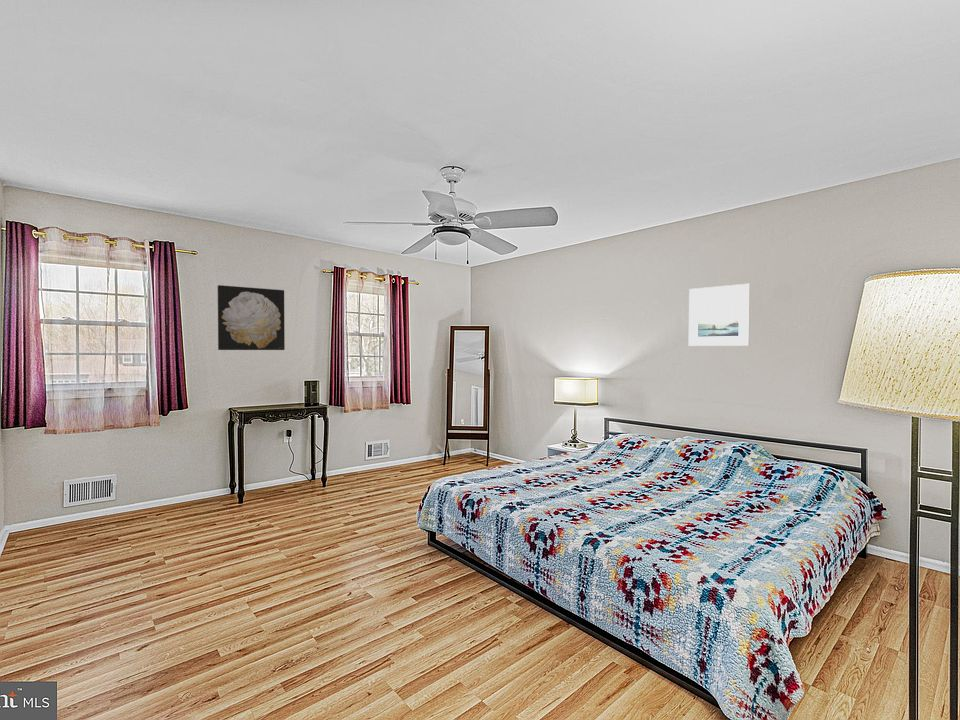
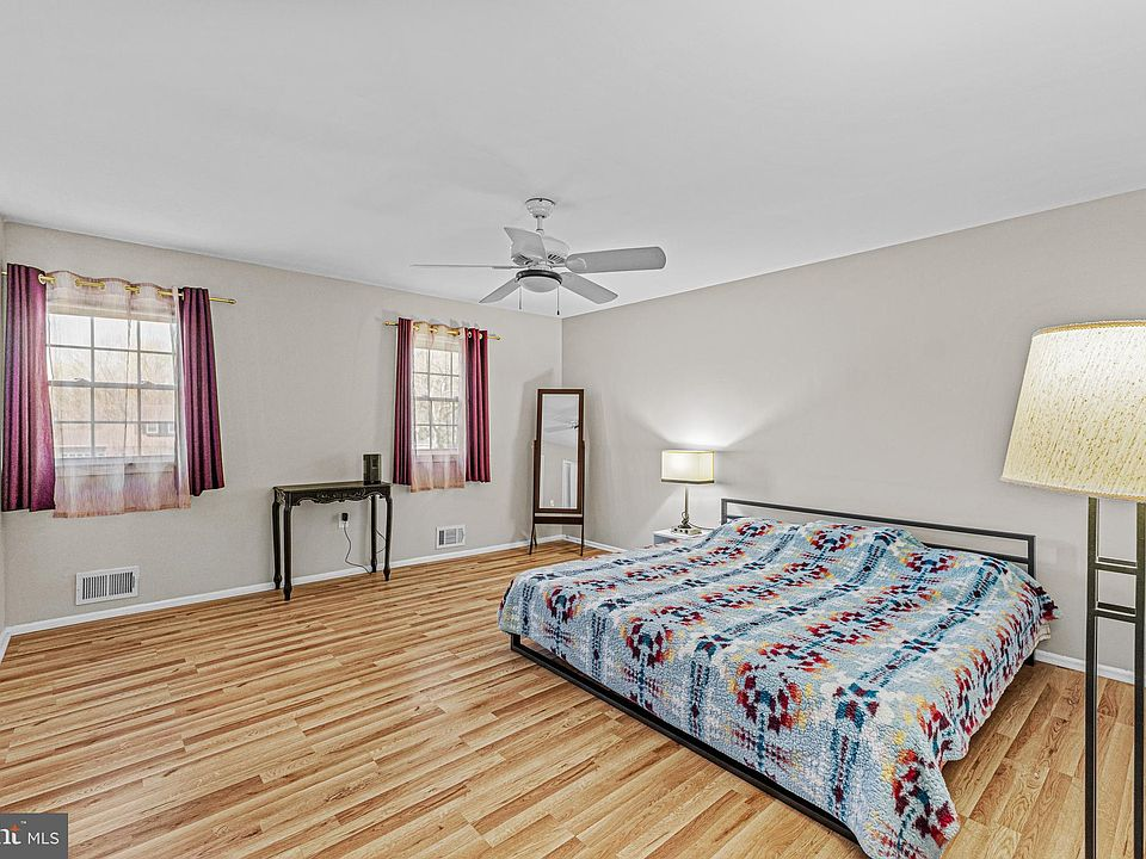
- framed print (718, 316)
- wall art (252, 319)
